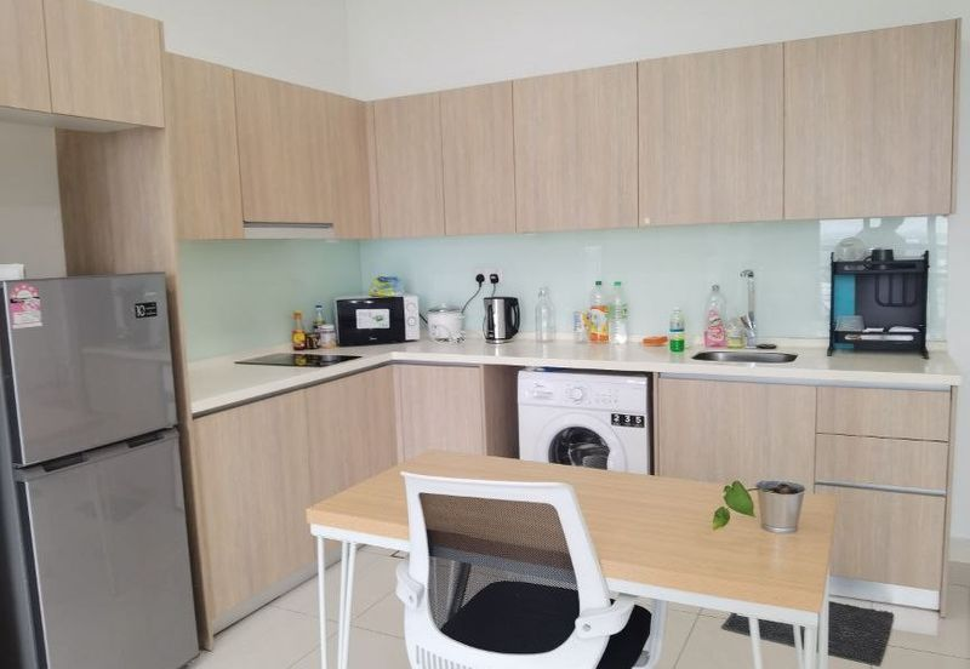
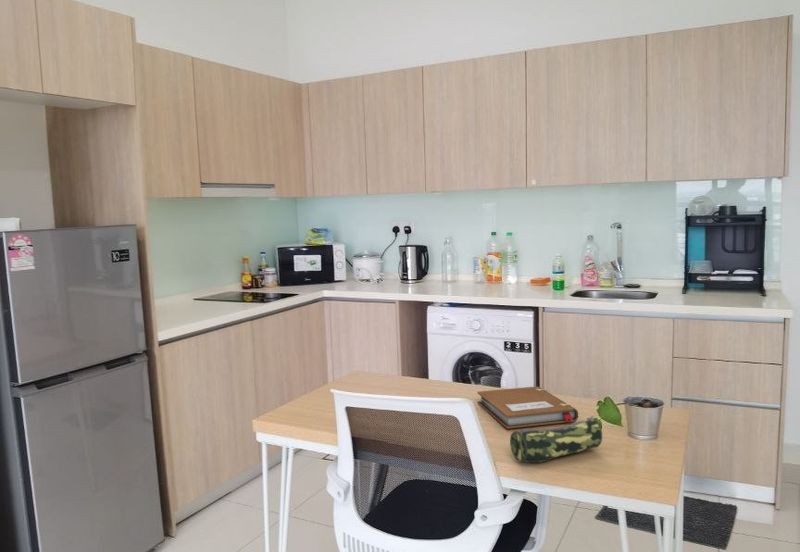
+ notebook (526, 406)
+ pencil case (558, 439)
